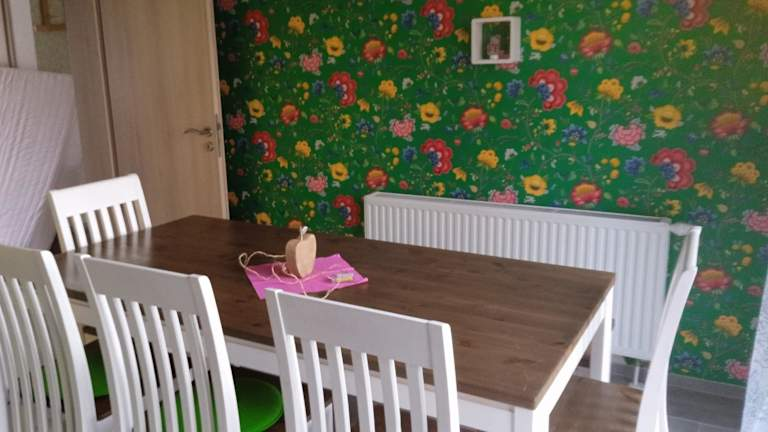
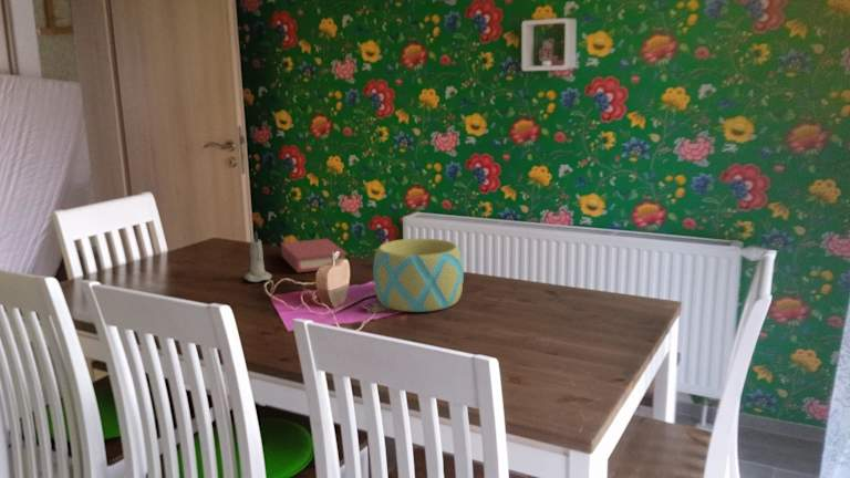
+ book (313, 254)
+ bowl (418, 273)
+ candle (256, 253)
